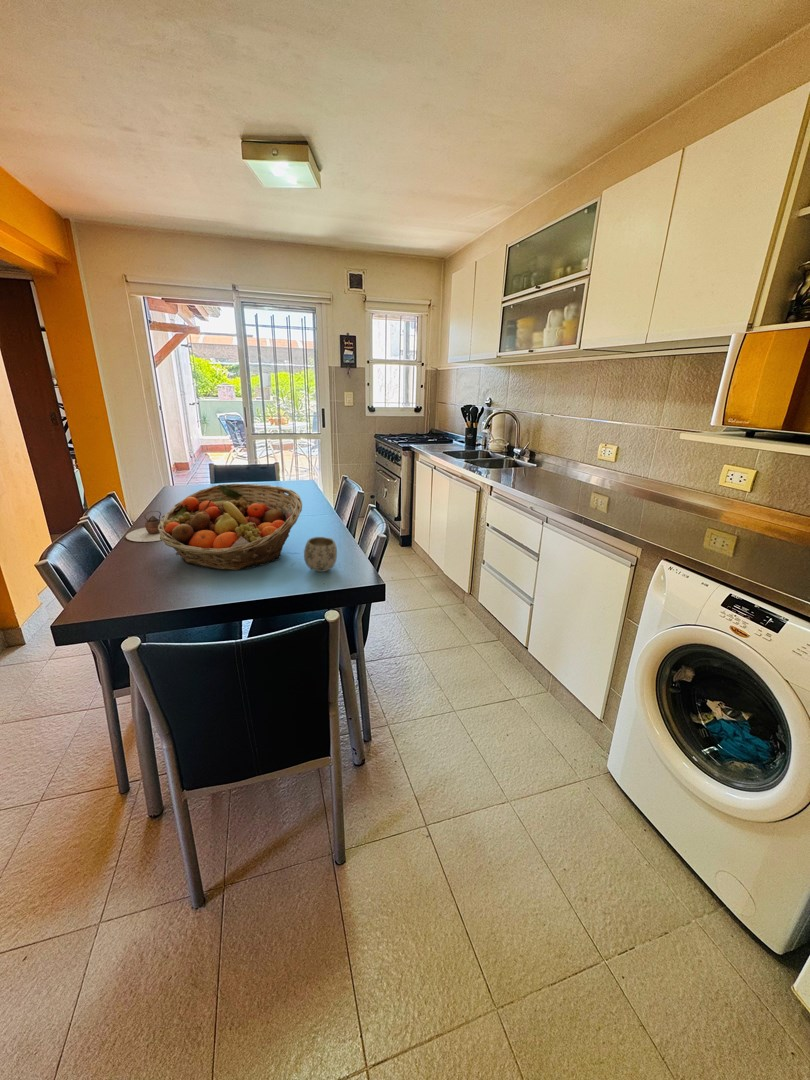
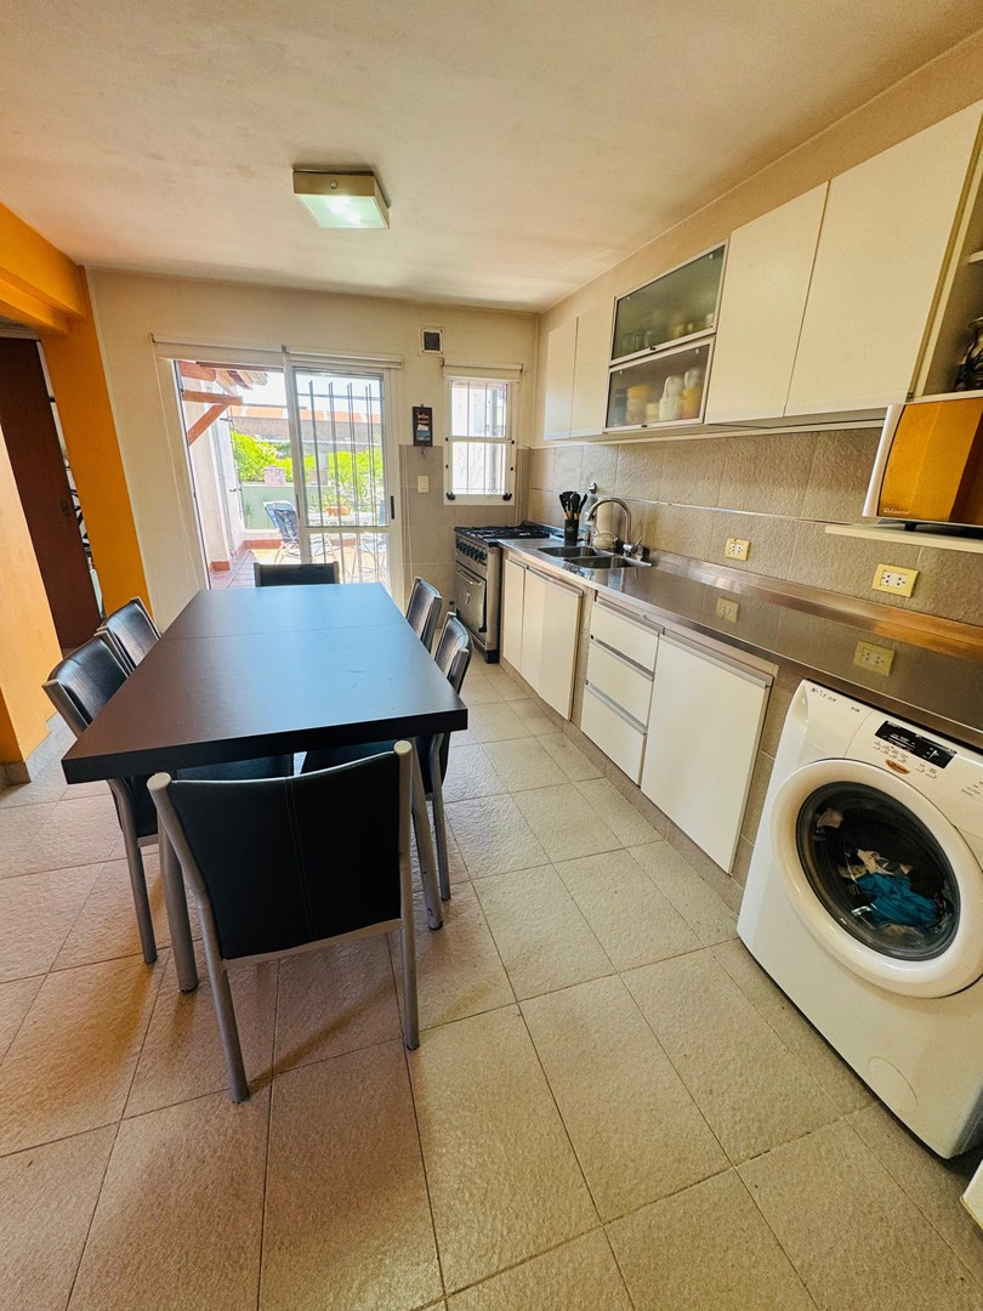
- mug (322, 553)
- fruit basket (233, 524)
- teapot (152, 523)
